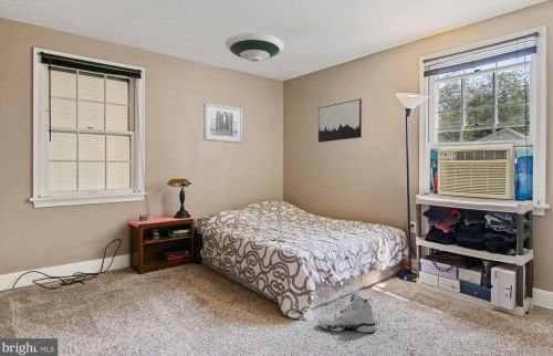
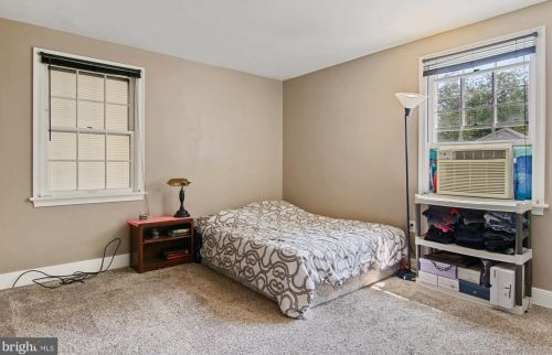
- sneaker (346, 312)
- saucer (254, 53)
- wall art (338, 122)
- wall art (223, 124)
